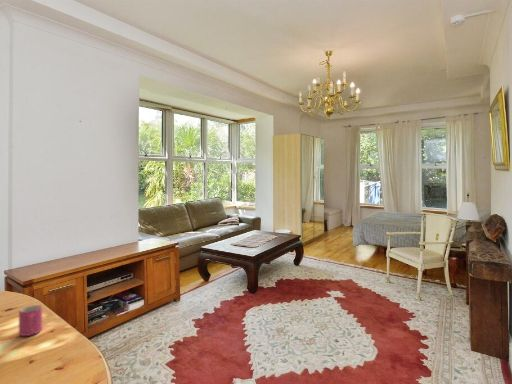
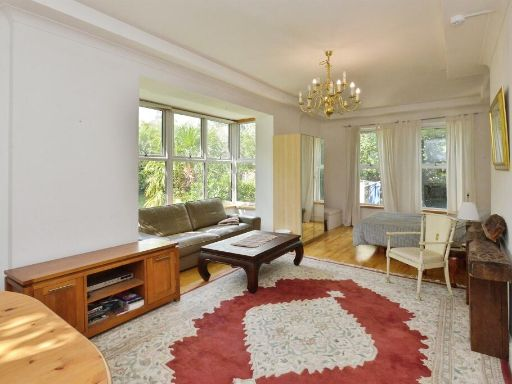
- mug (30, 321)
